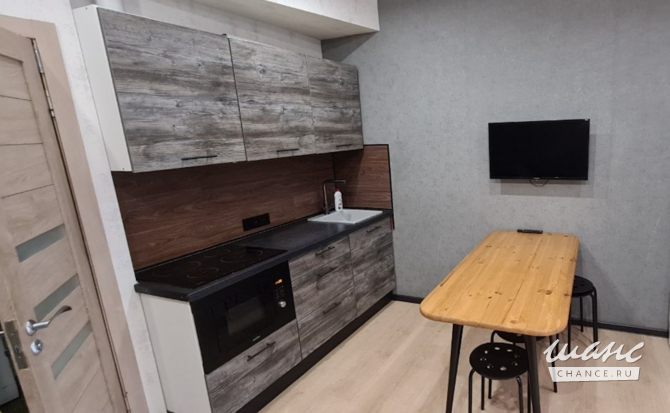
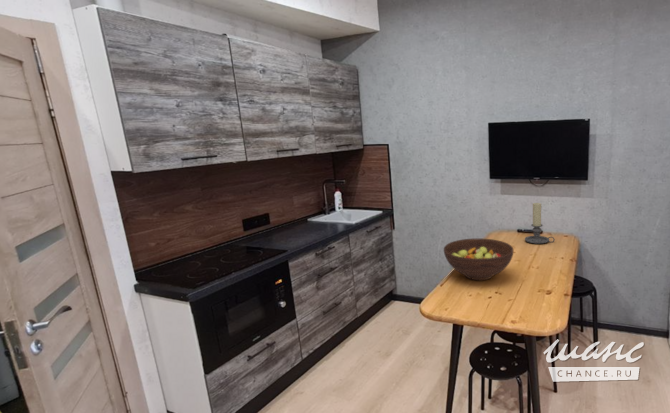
+ candle holder (539, 222)
+ fruit bowl (477, 262)
